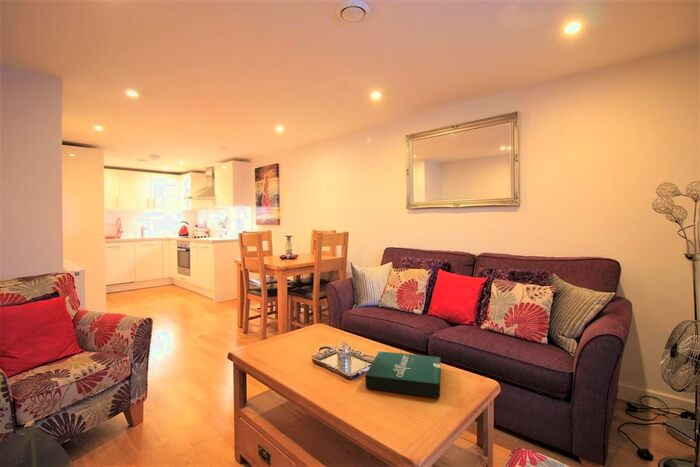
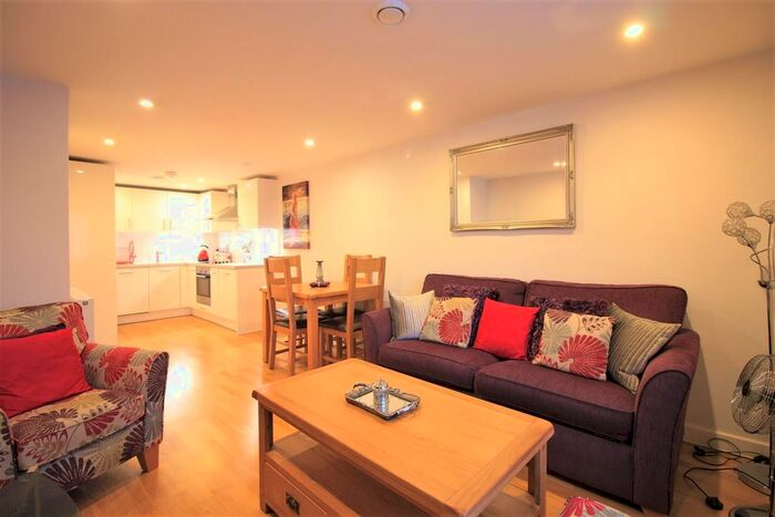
- pizza box (405, 371)
